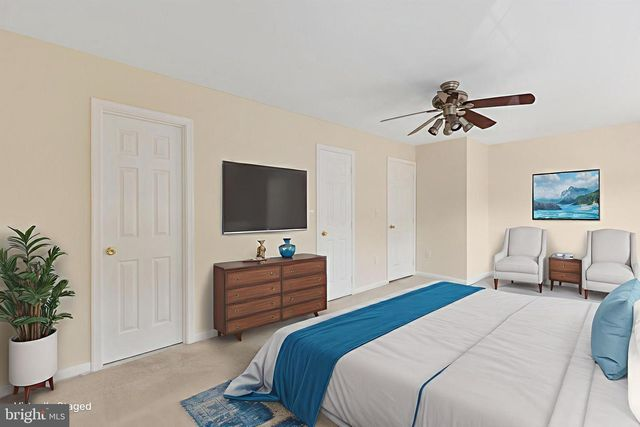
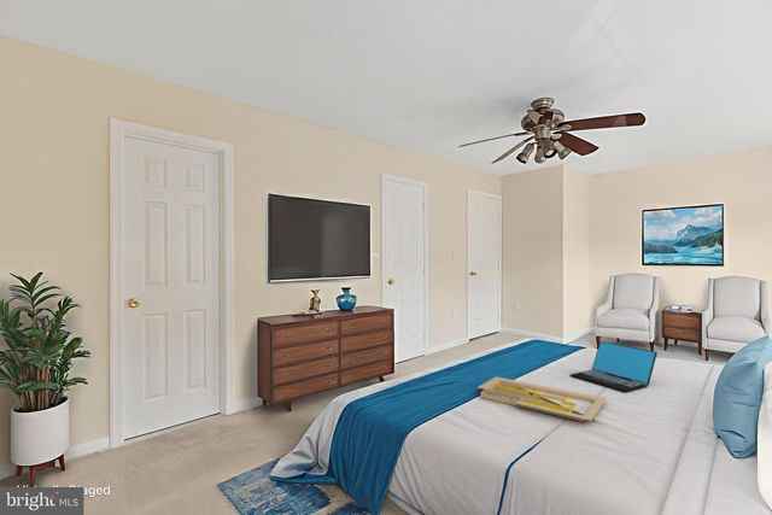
+ laptop (612, 364)
+ serving tray (536, 397)
